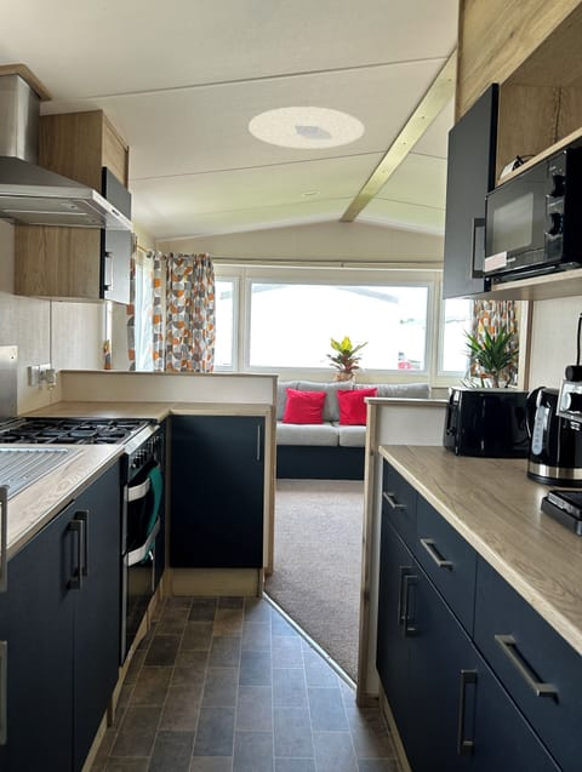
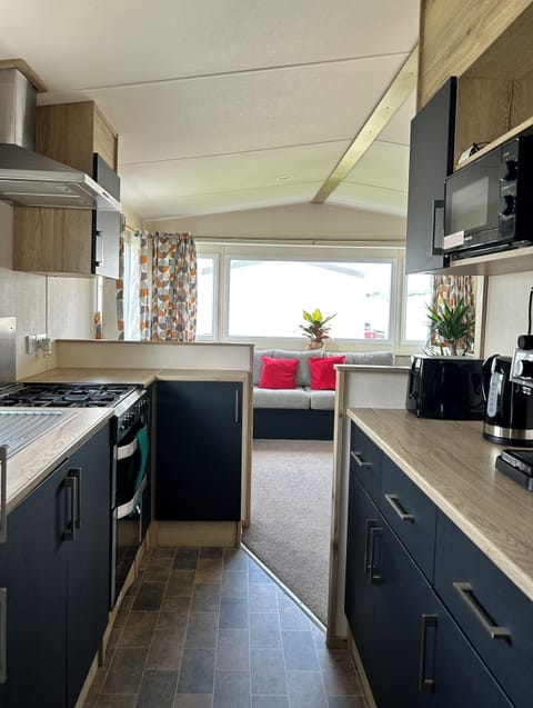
- ceiling light (306, 124)
